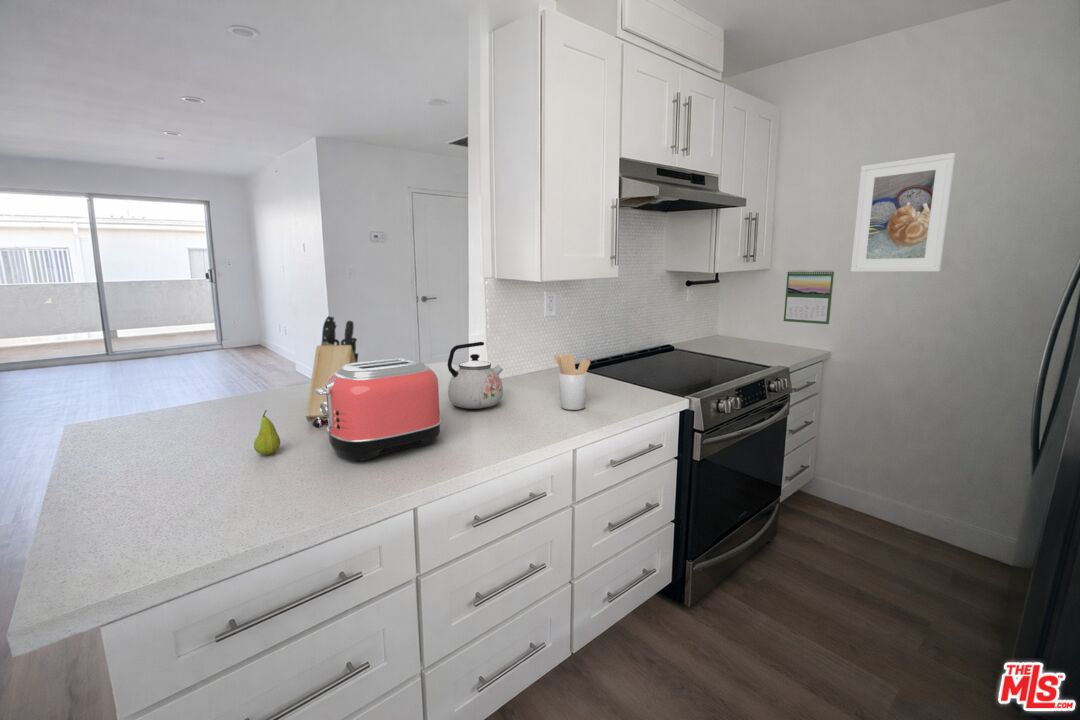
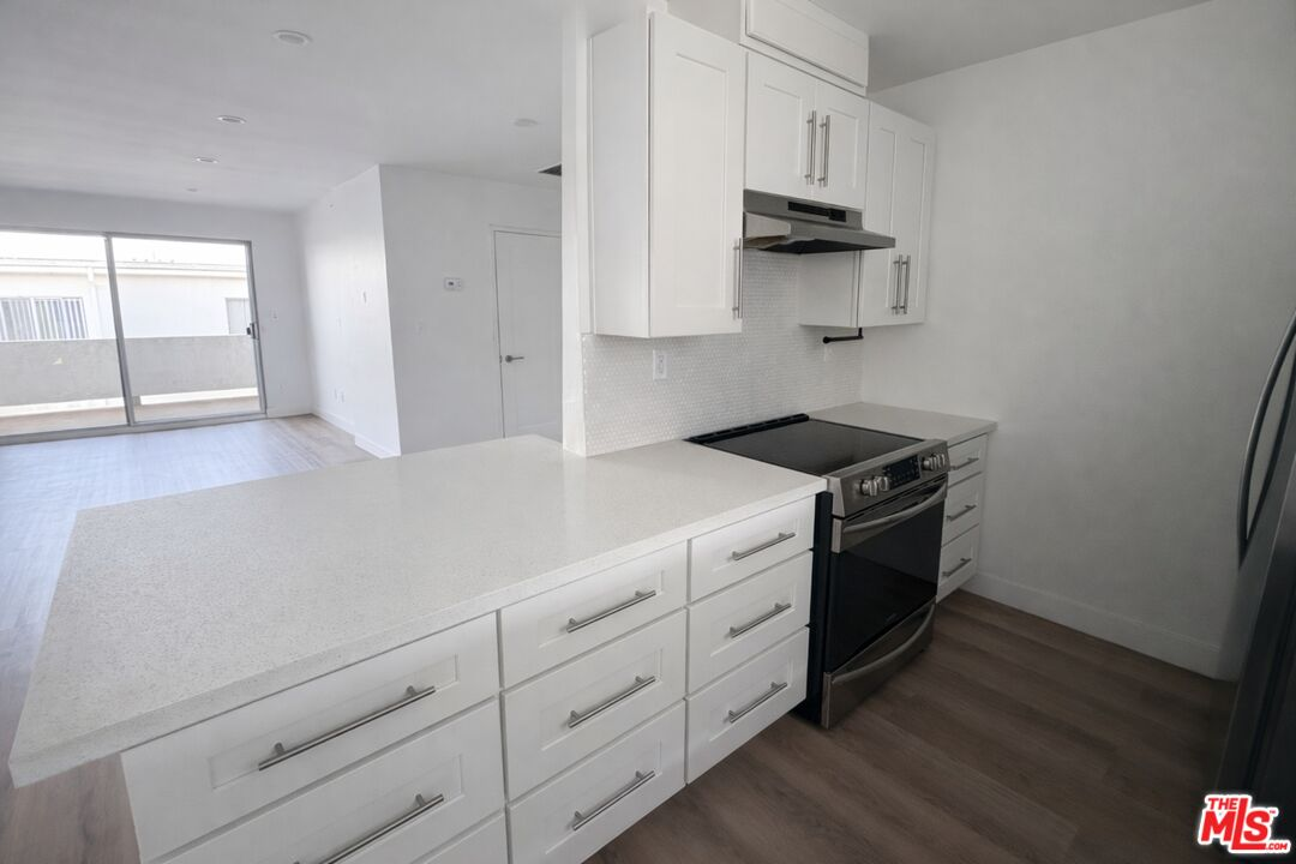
- toaster (380, 405)
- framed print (899, 216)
- fruit (266, 431)
- utensil holder (569, 379)
- kettle (475, 373)
- knife block (334, 364)
- calendar (808, 296)
